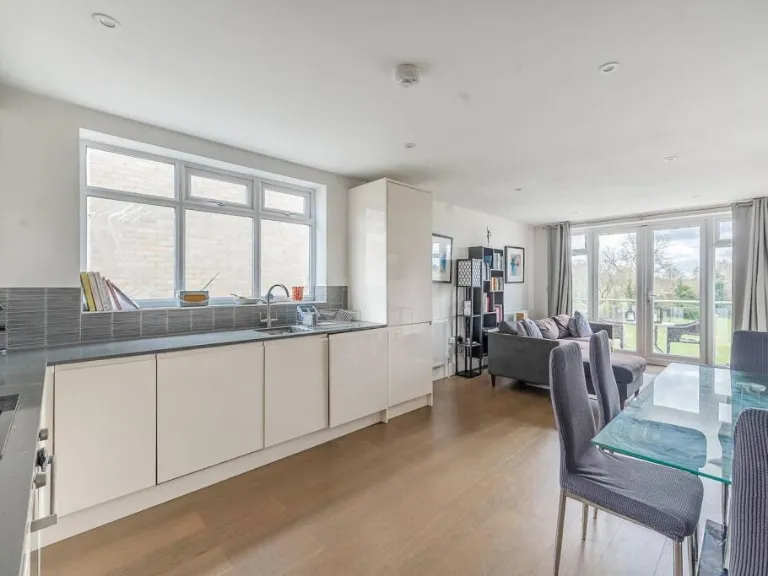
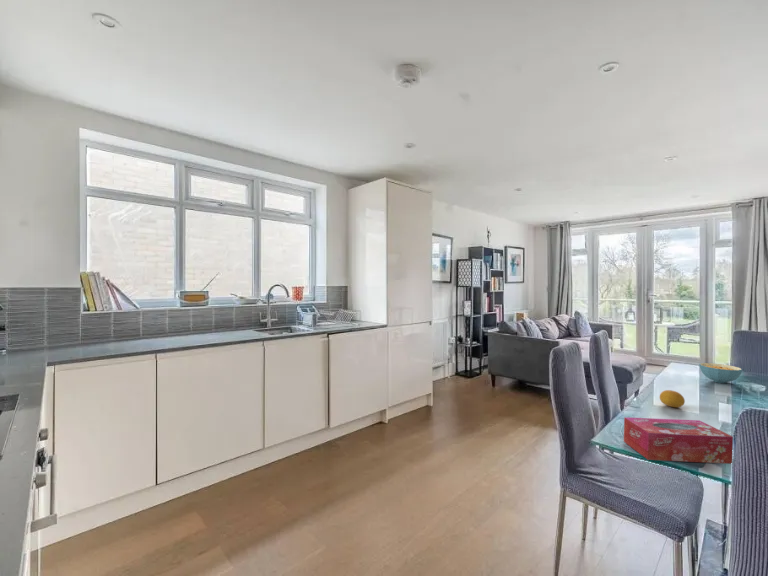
+ cereal bowl (719, 374)
+ tissue box (674, 439)
+ fruit (671, 398)
